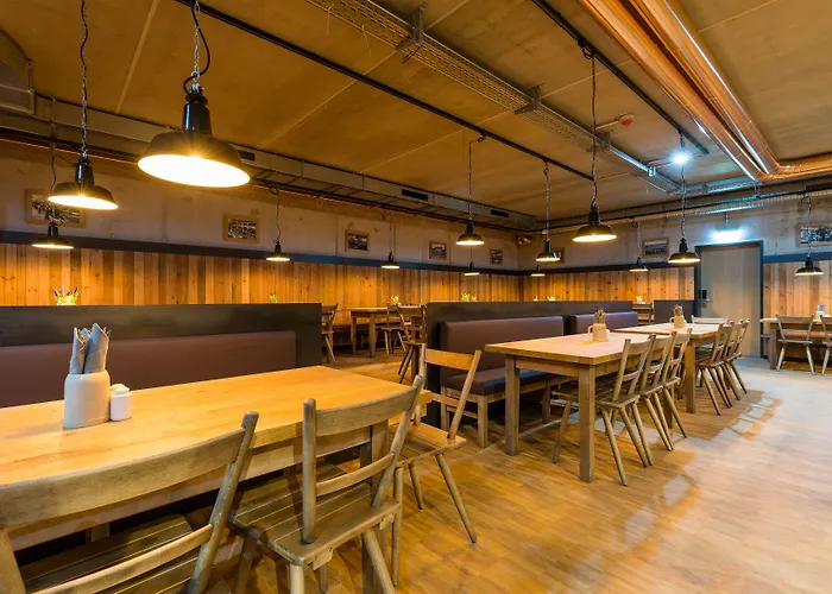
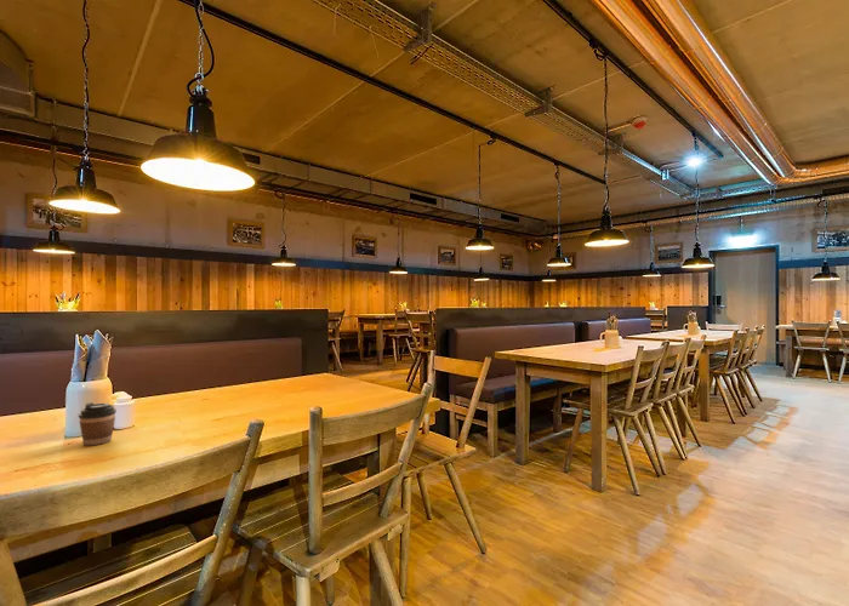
+ coffee cup (97, 422)
